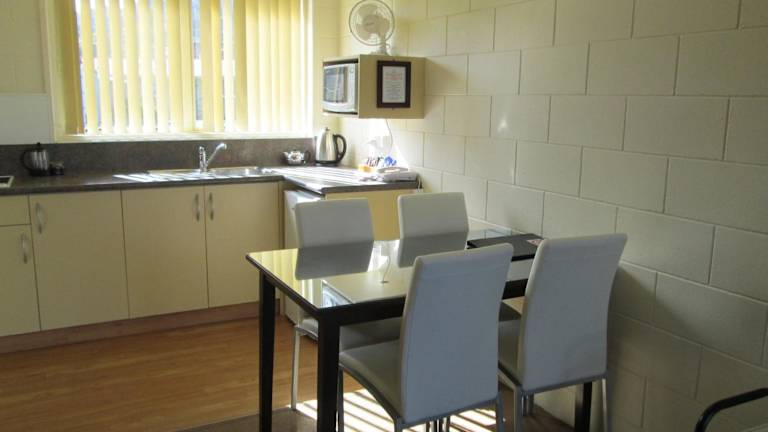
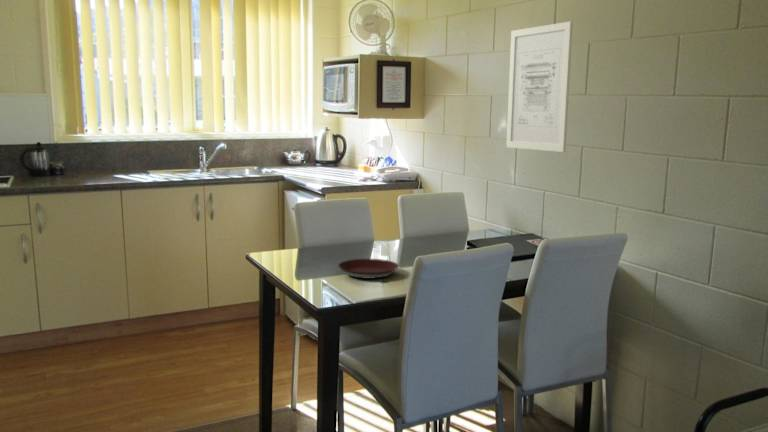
+ plate (368, 269)
+ wall art (537, 88)
